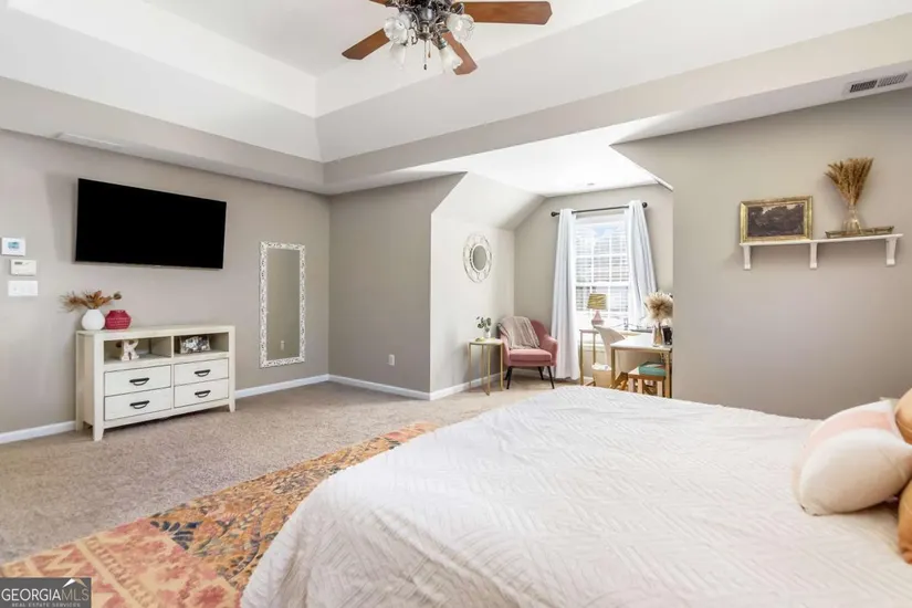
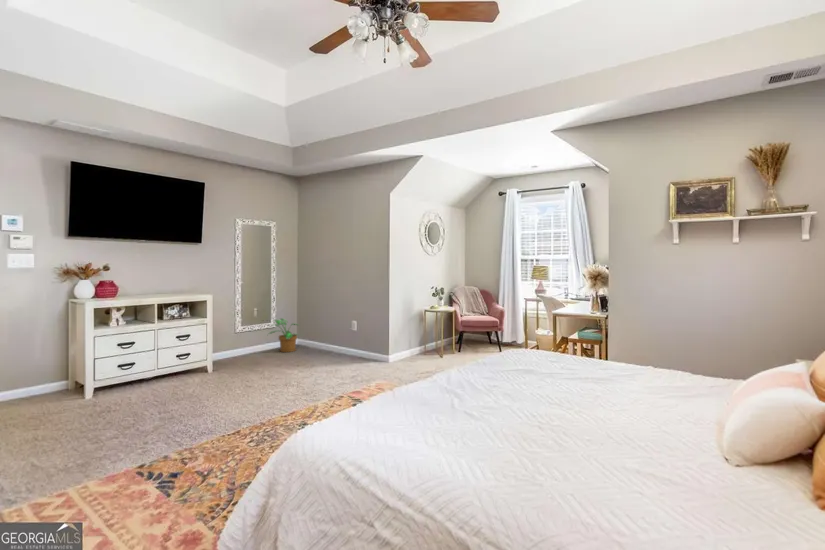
+ potted plant (282, 335)
